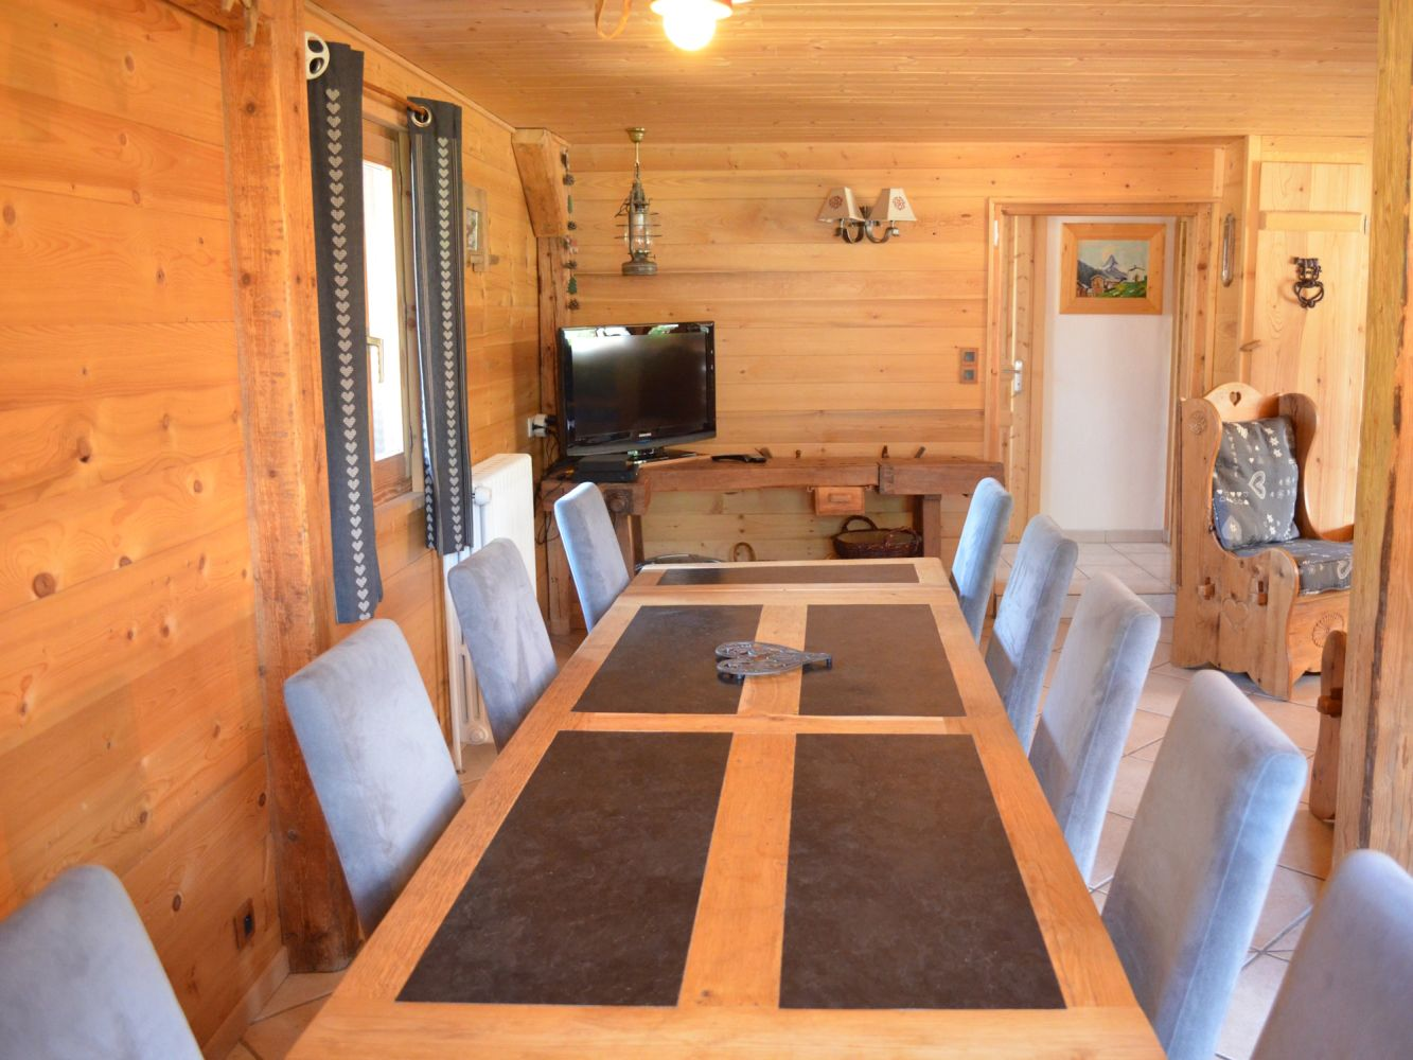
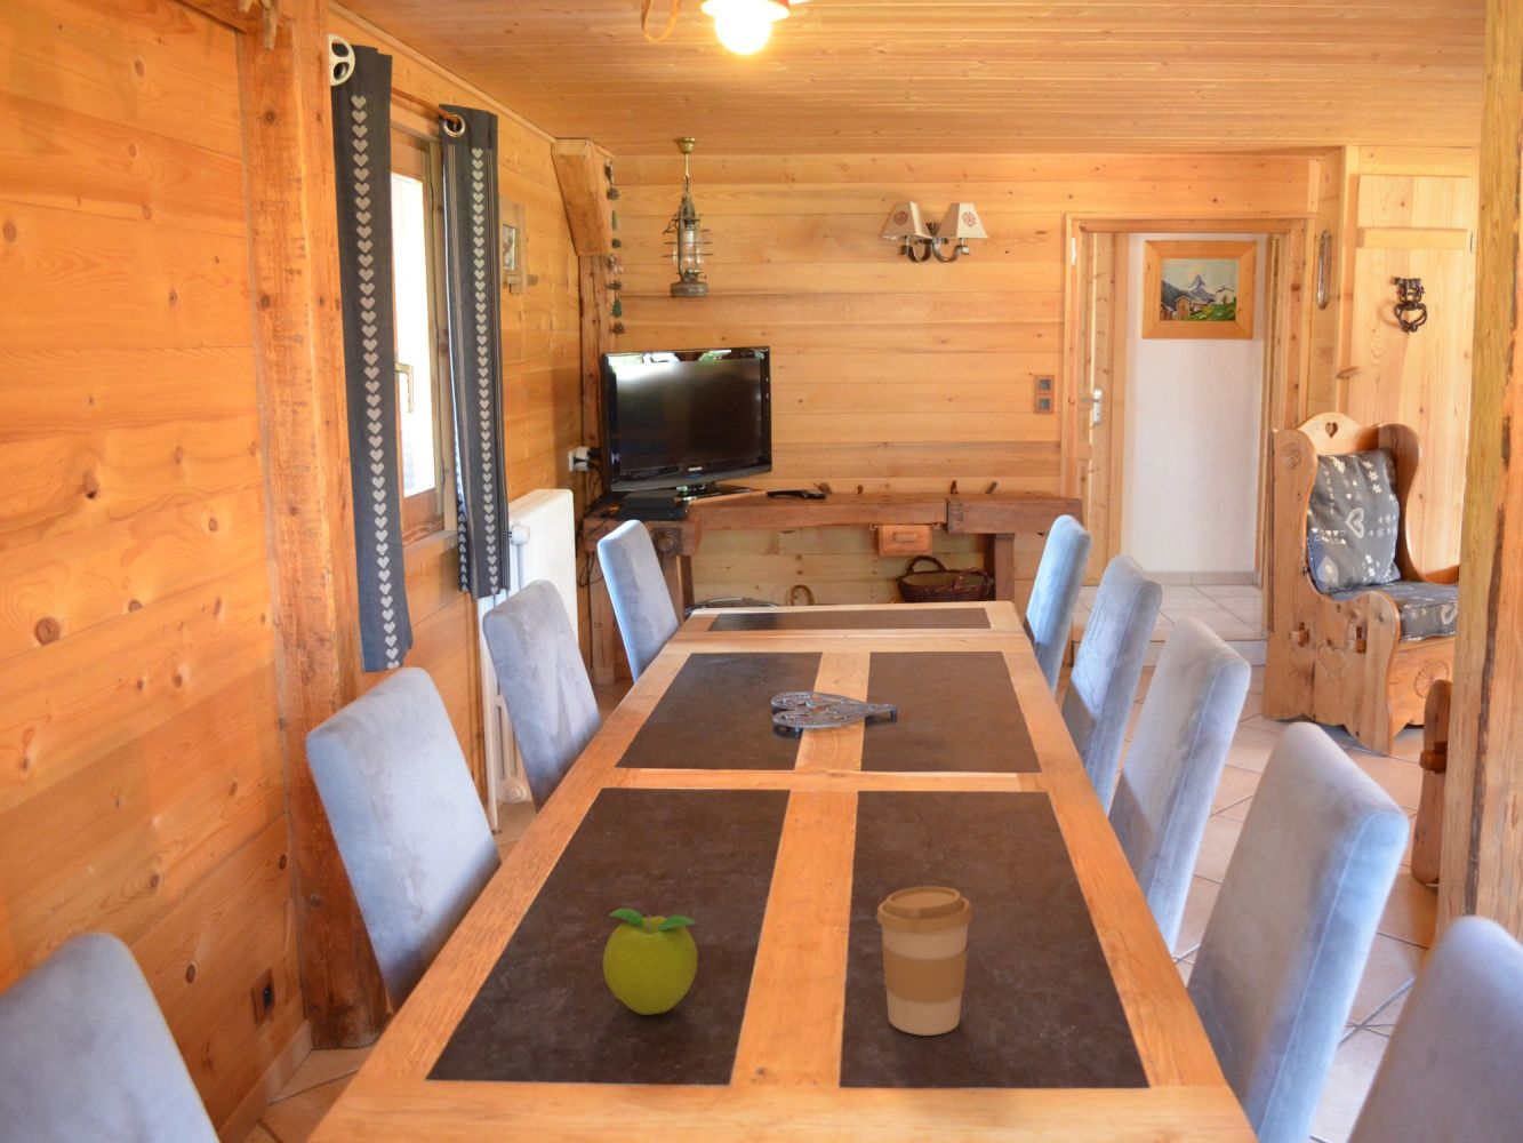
+ coffee cup (923, 956)
+ fruit (649, 962)
